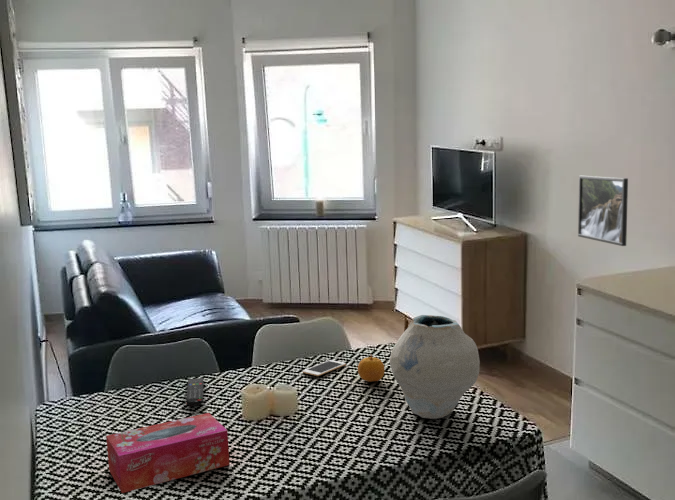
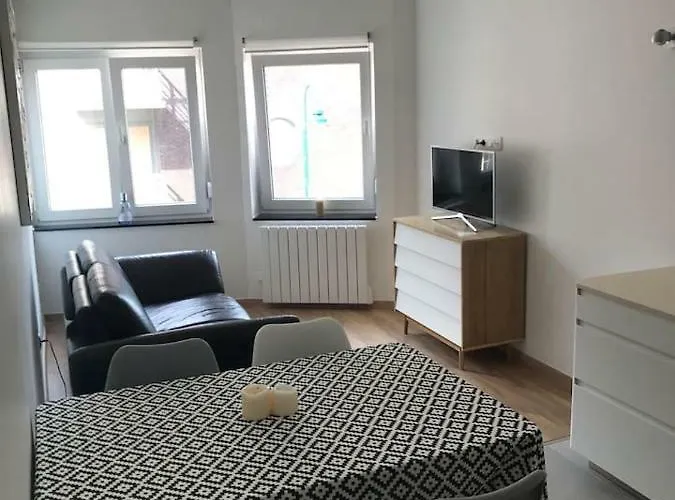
- remote control (195, 391)
- fruit (371, 366)
- cell phone (324, 367)
- vase (433, 366)
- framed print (601, 209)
- tissue box (168, 450)
